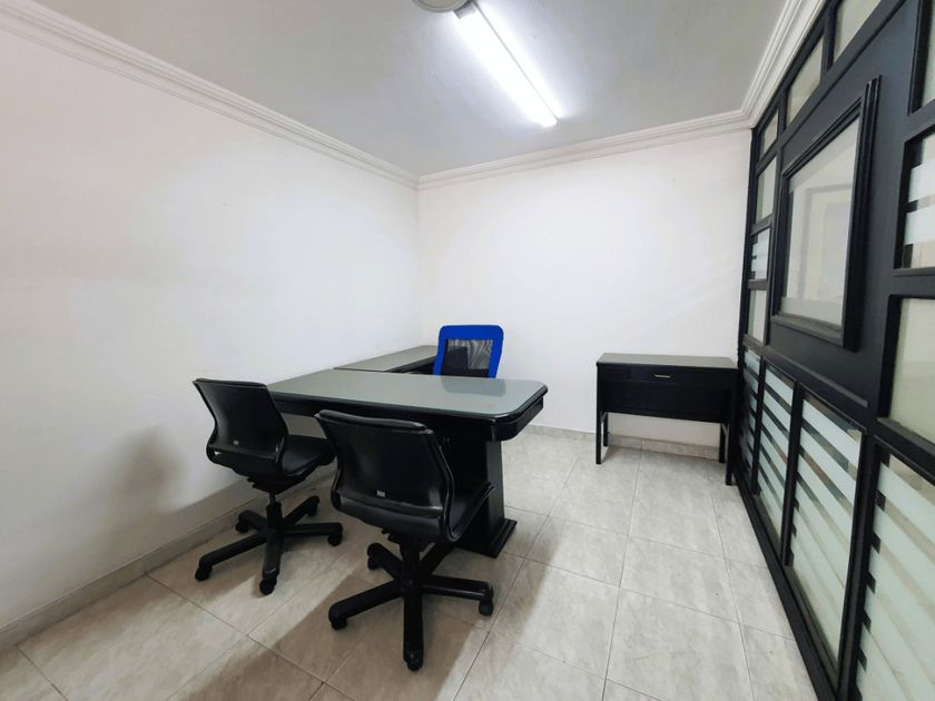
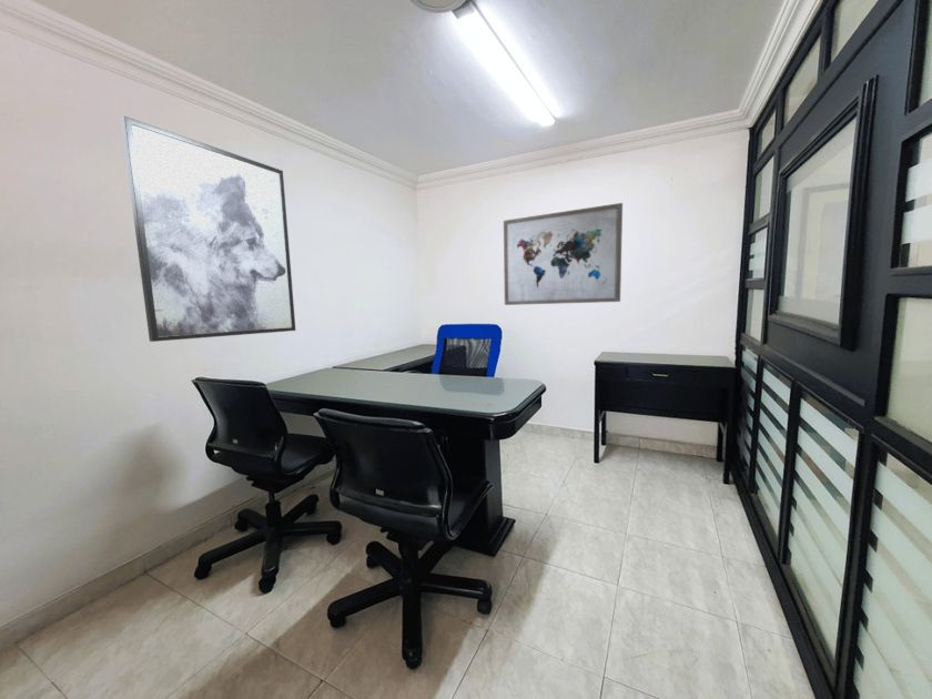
+ wall art (558, 259)
+ wall art (224, 244)
